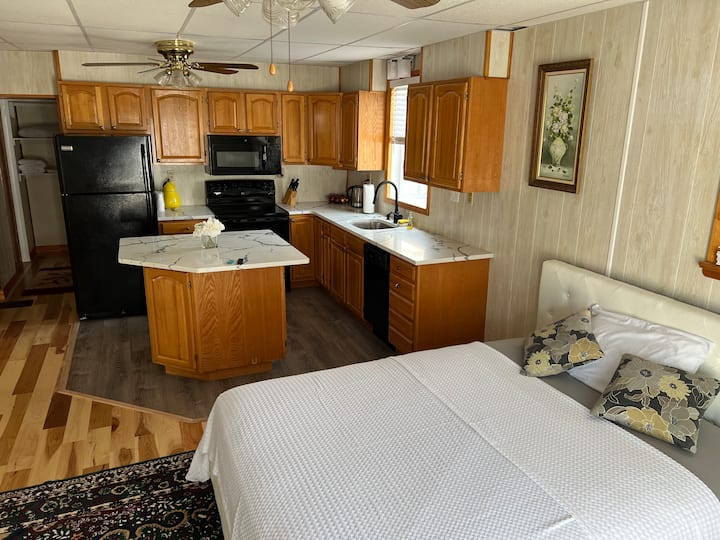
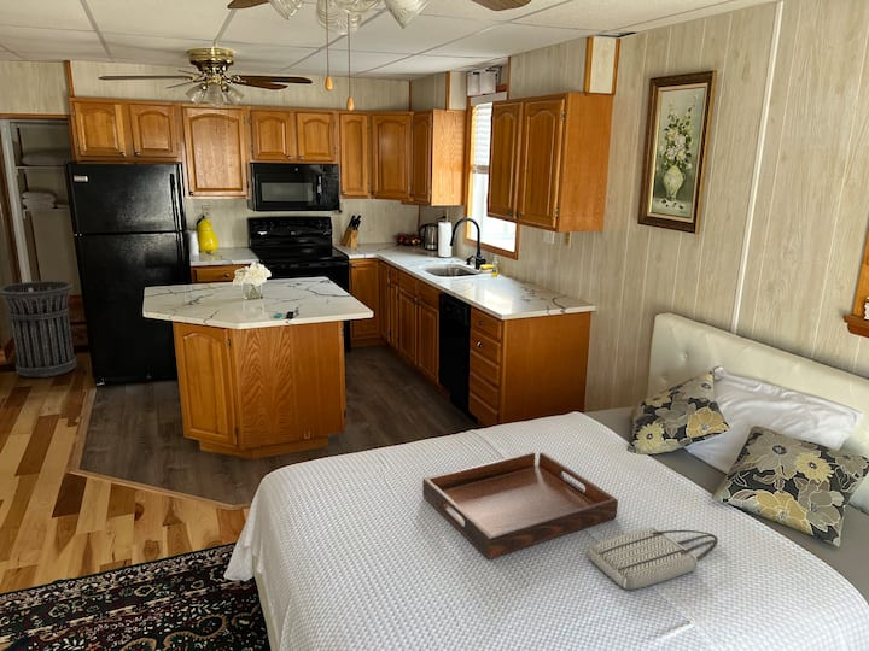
+ trash can (41, 328)
+ tote bag (661, 551)
+ serving tray (517, 497)
